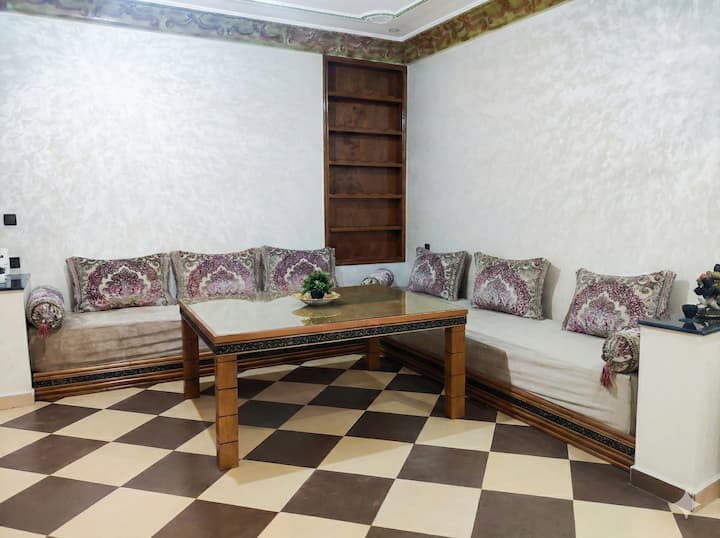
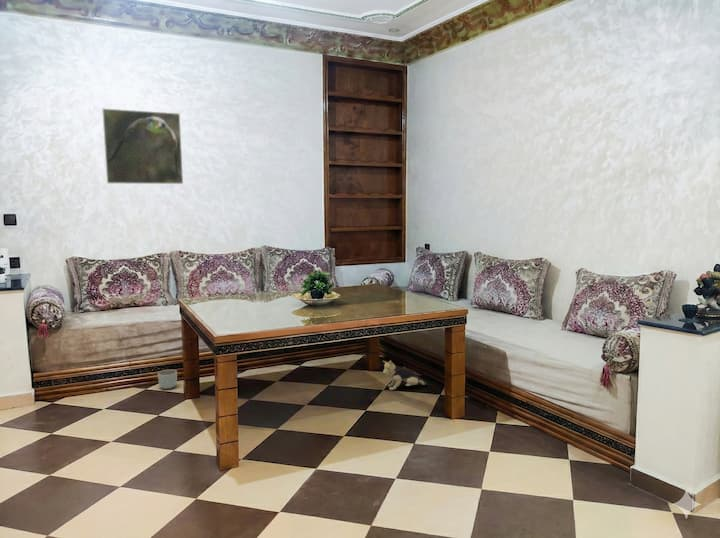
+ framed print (144, 147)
+ plush toy (404, 372)
+ planter (167, 379)
